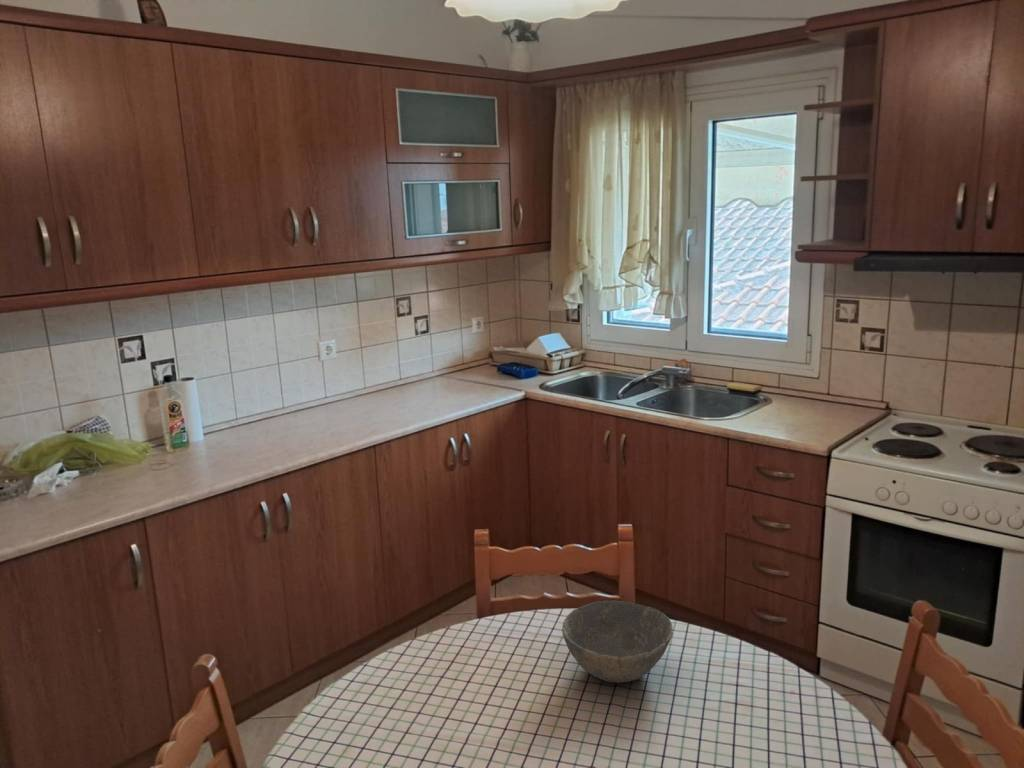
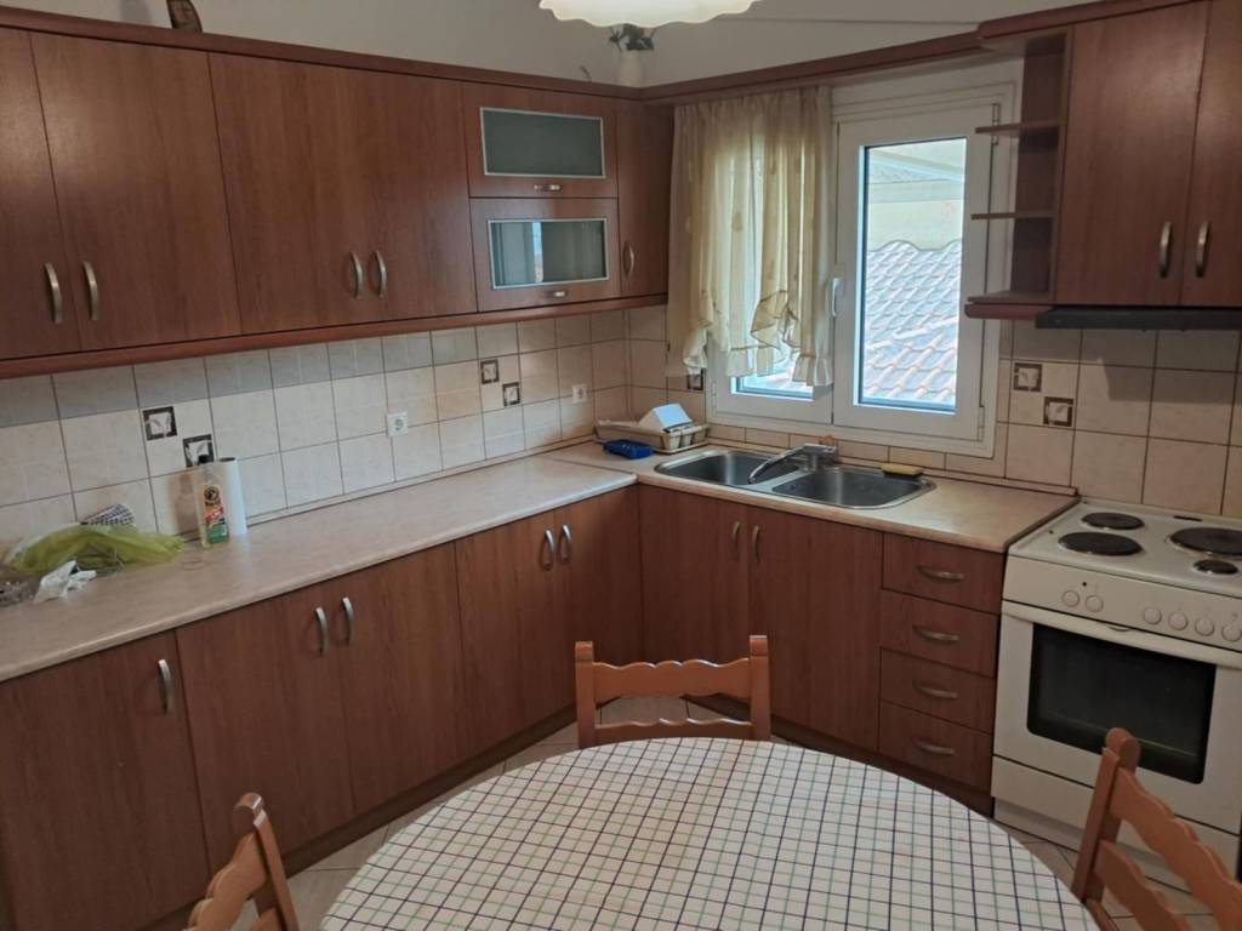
- bowl (617, 648)
